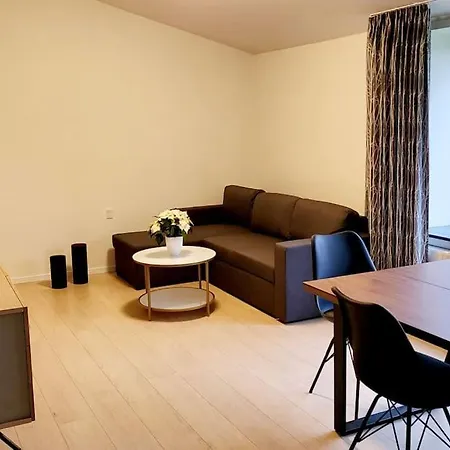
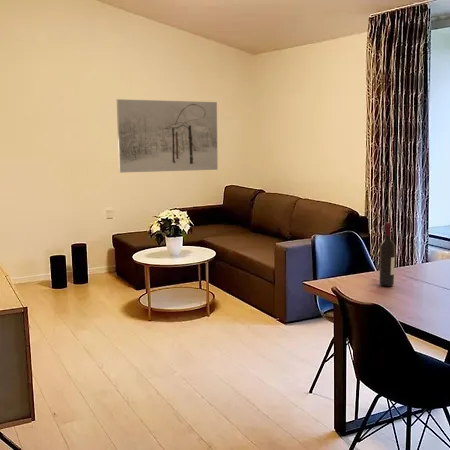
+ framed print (169, 136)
+ wine bottle (387, 254)
